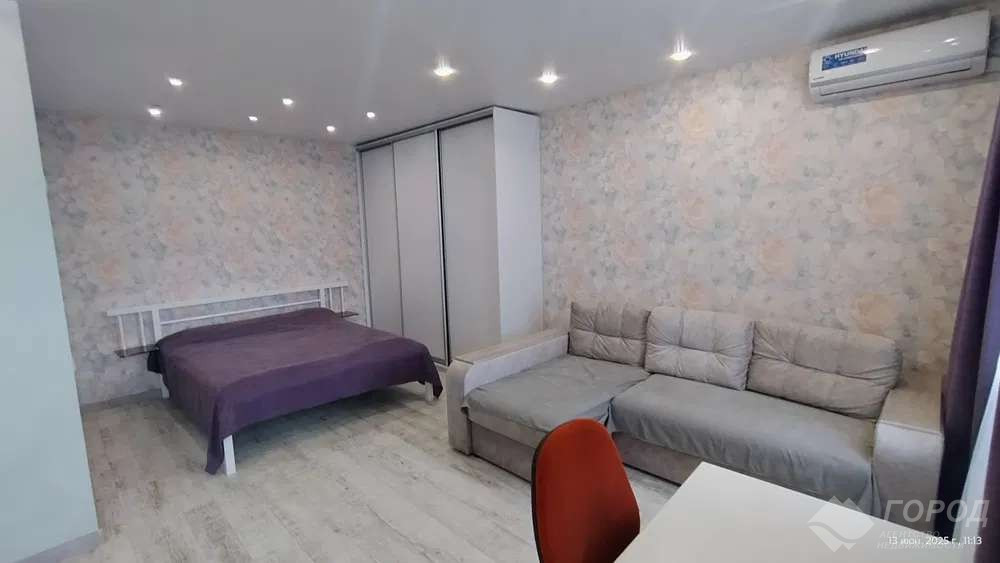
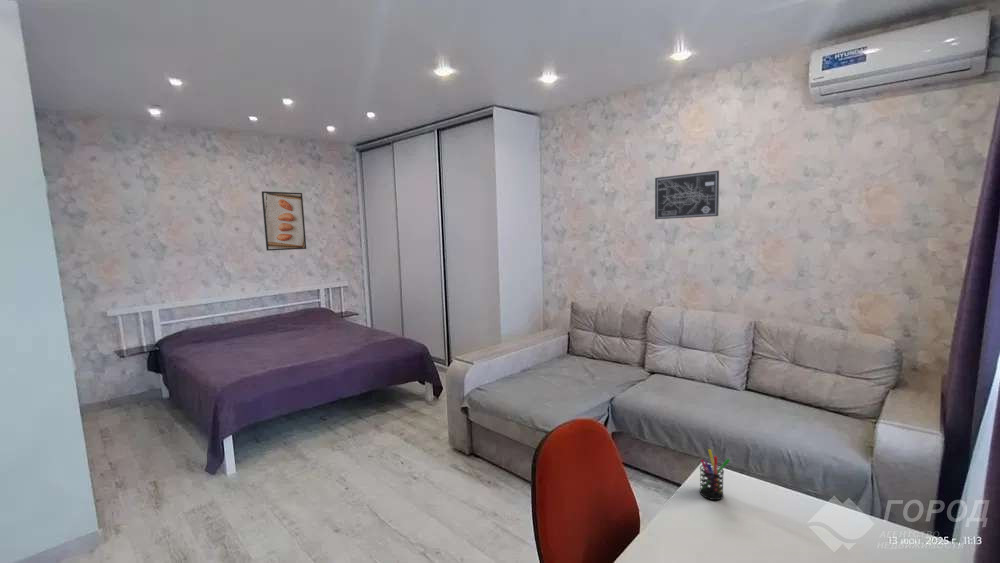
+ pen holder (714, 473)
+ wall art (685, 196)
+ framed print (284, 221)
